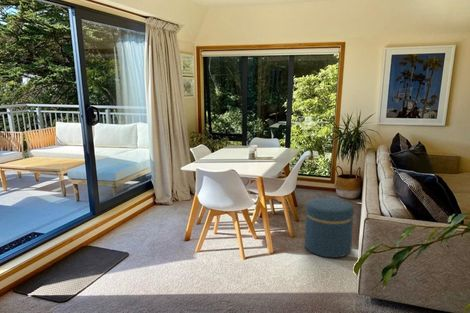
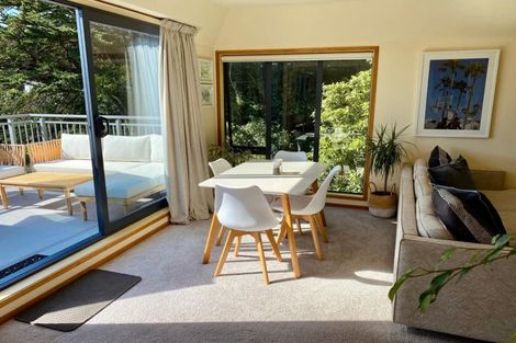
- ottoman (328, 225)
